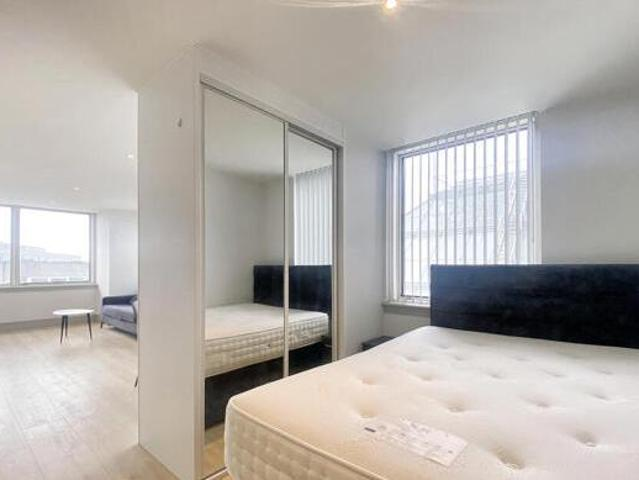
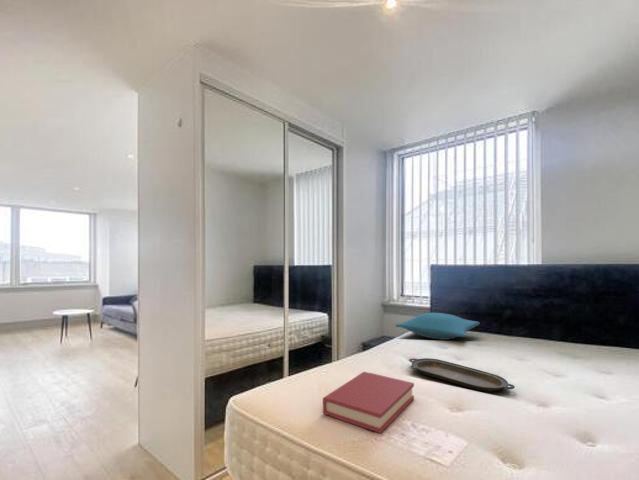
+ serving tray (456, 374)
+ pillow (438, 325)
+ hardback book (370, 397)
